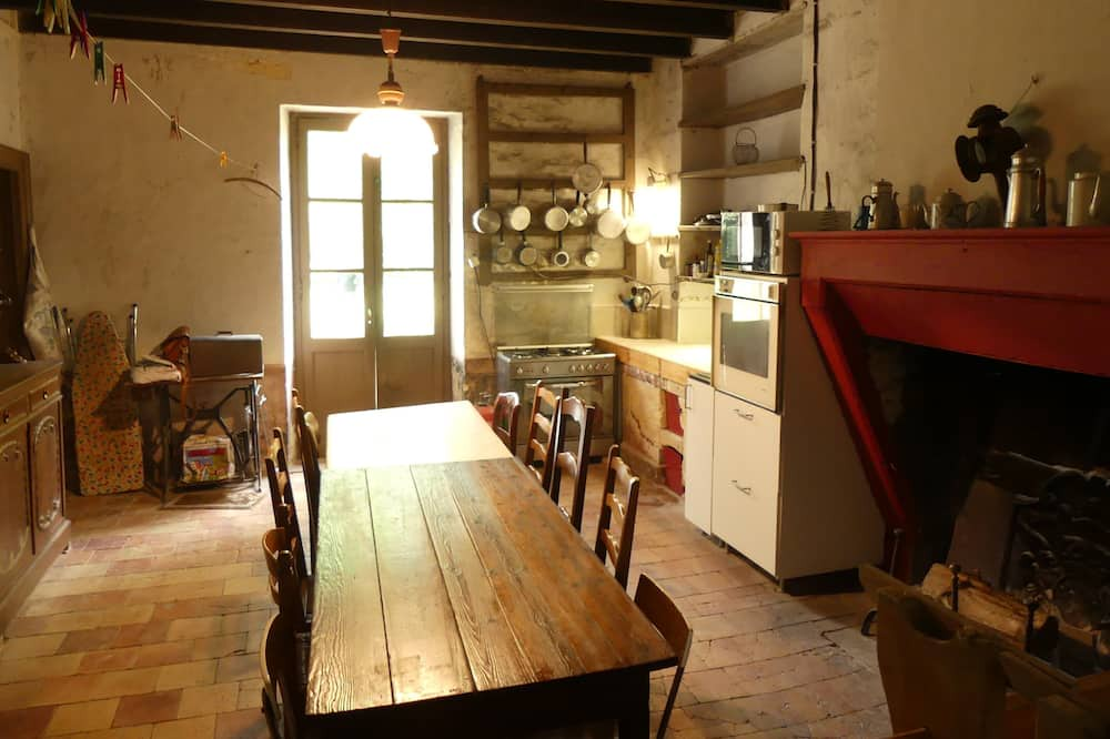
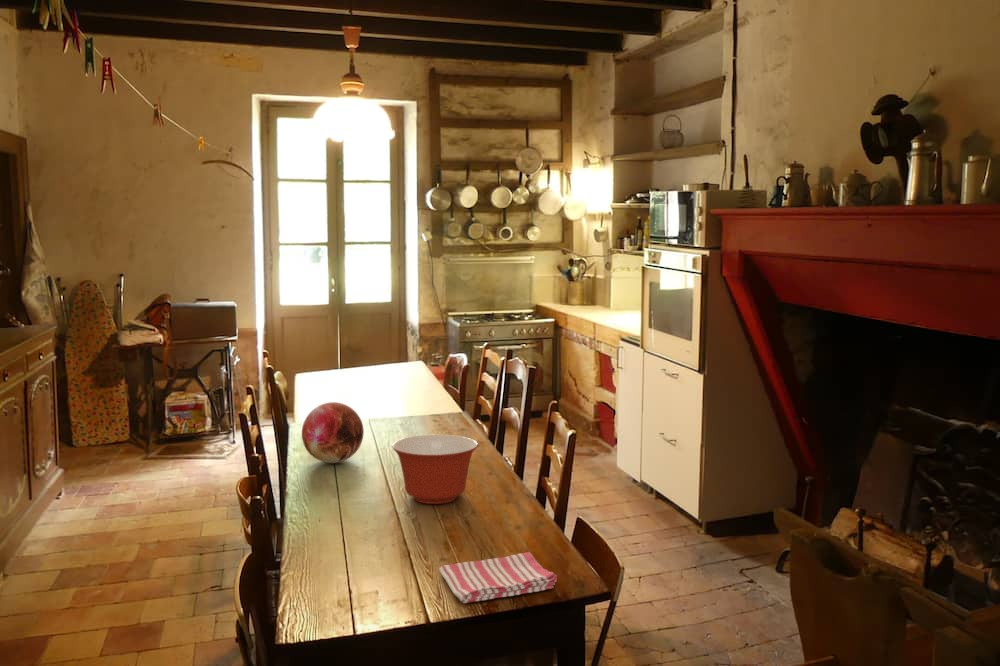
+ decorative orb (332, 432)
+ dish towel (496, 574)
+ mixing bowl (435, 470)
